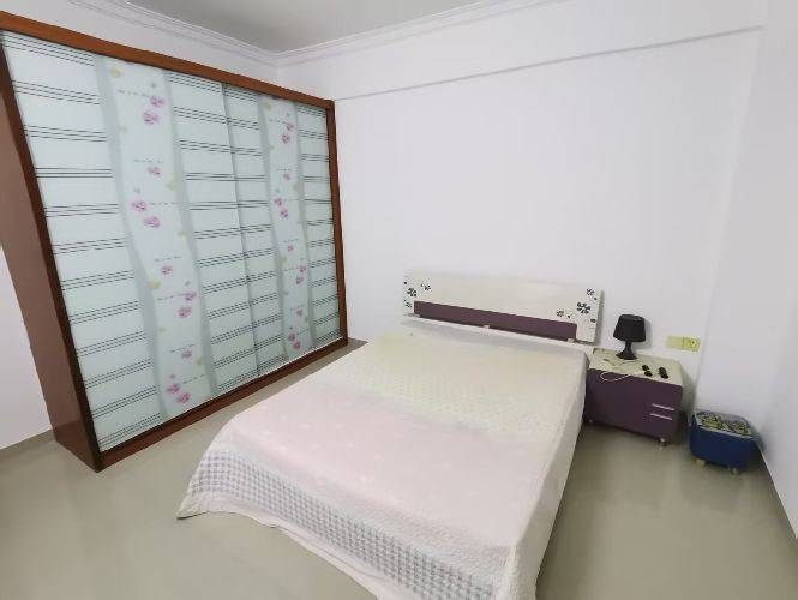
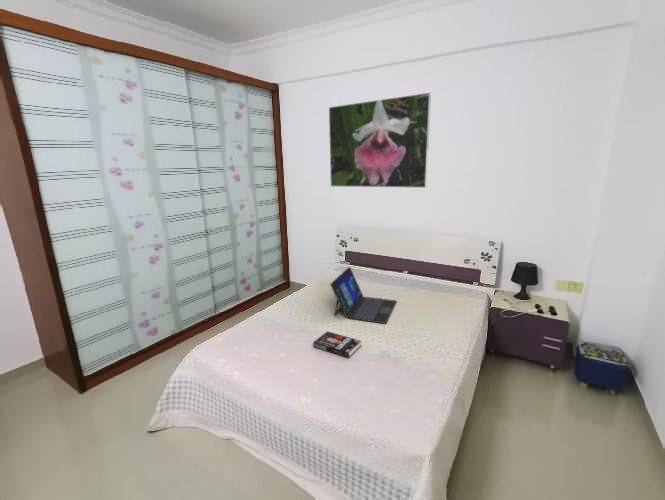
+ laptop (362, 294)
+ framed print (375, 145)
+ book (337, 344)
